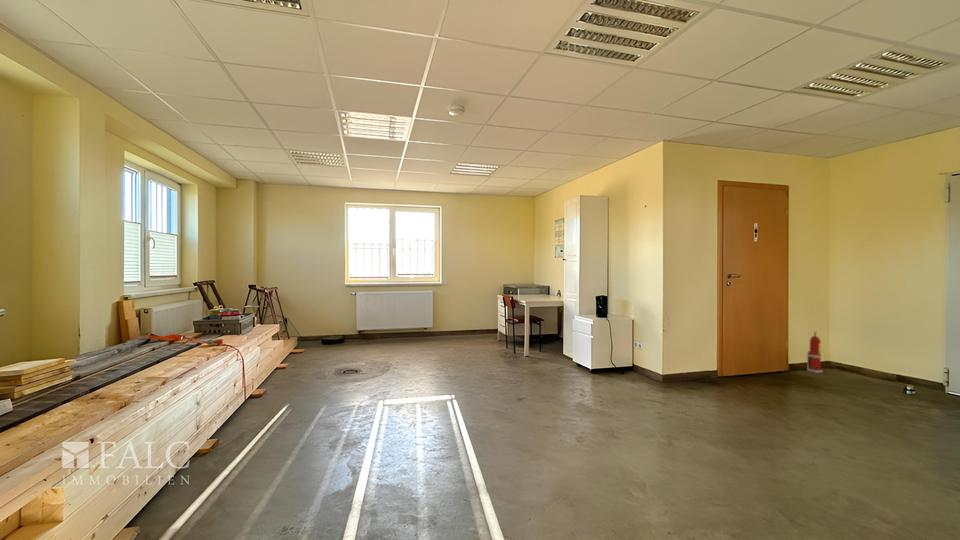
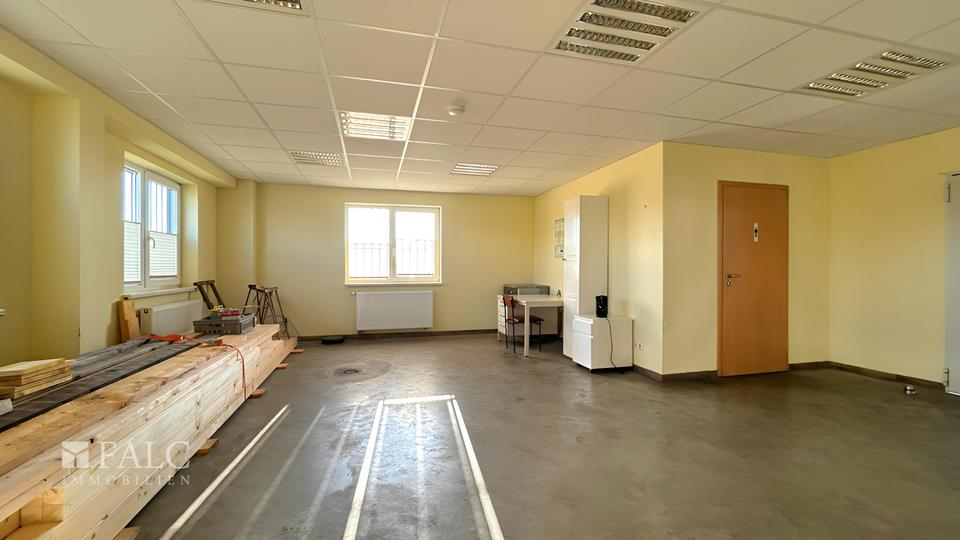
- fire extinguisher (815, 351)
